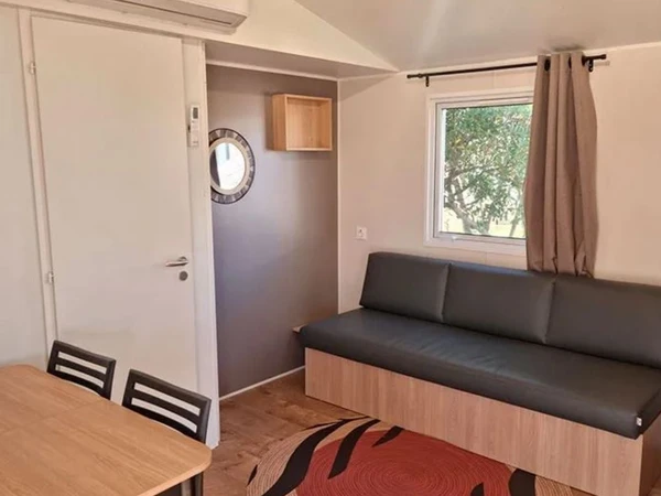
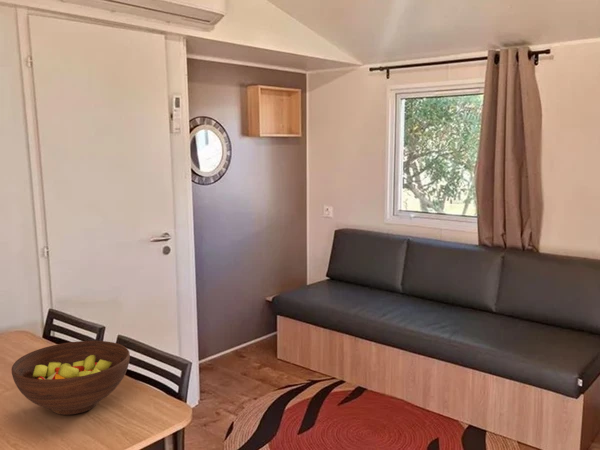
+ fruit bowl (74, 382)
